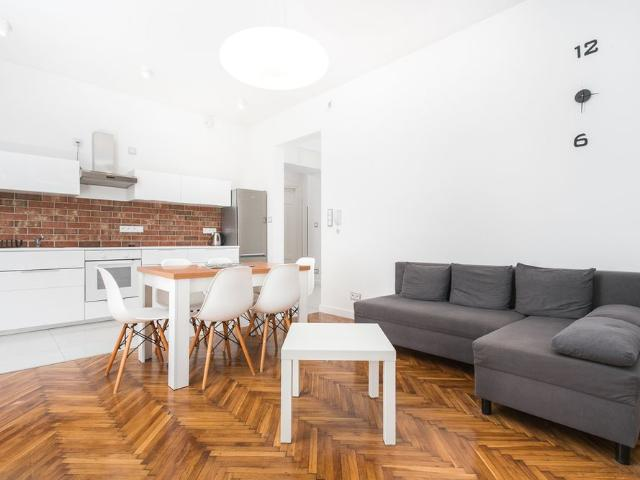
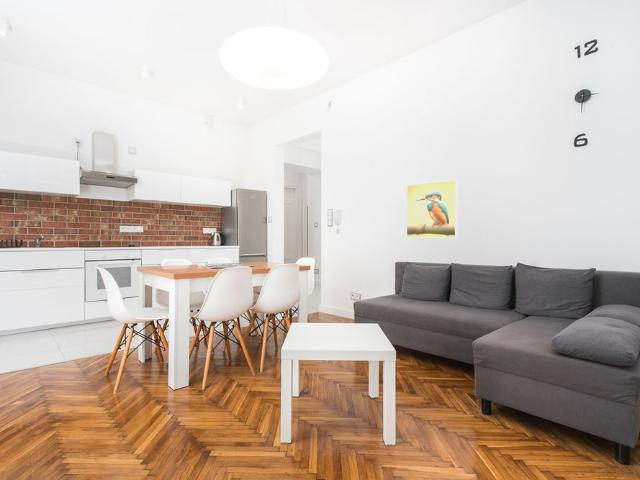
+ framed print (430, 210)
